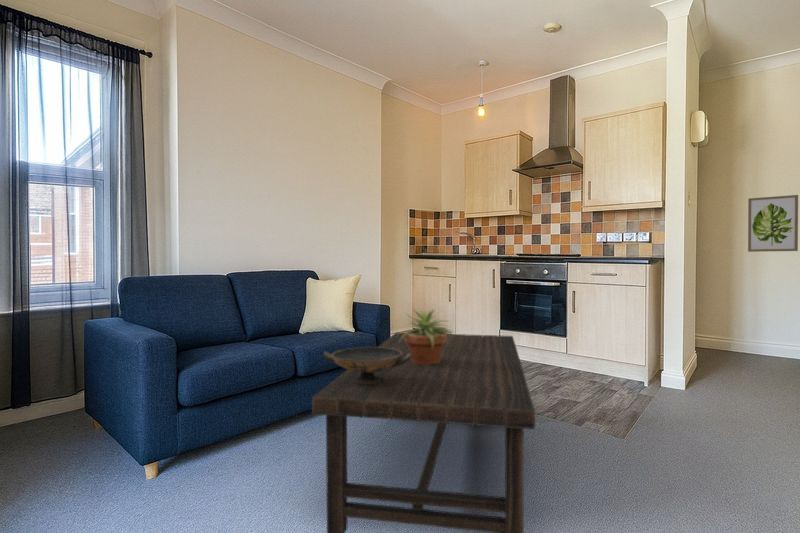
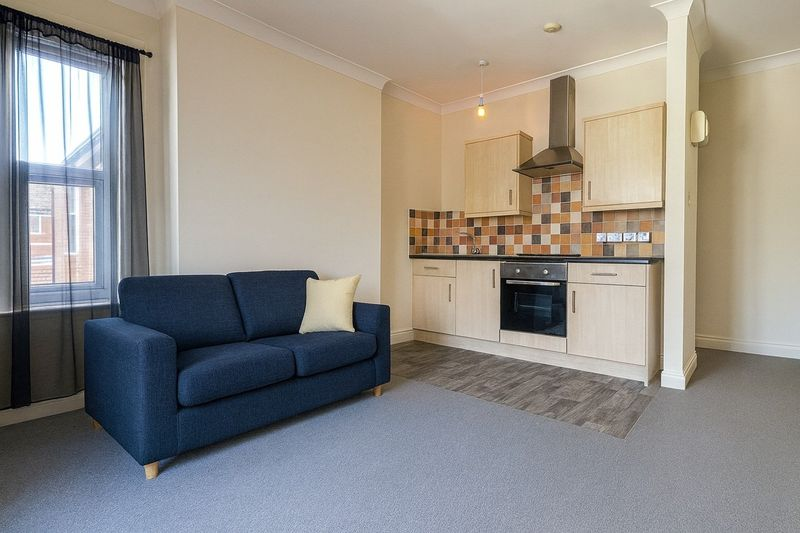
- decorative bowl (367, 366)
- potted plant (423, 334)
- wall art (772, 224)
- coffee table (441, 410)
